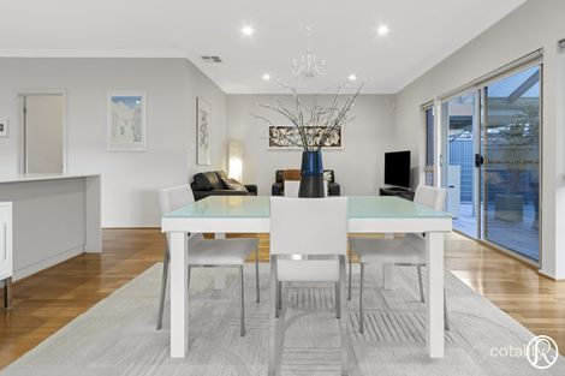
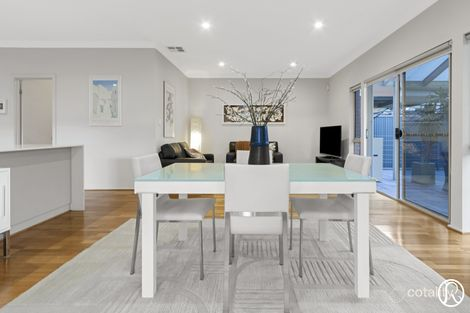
- chandelier (309, 53)
